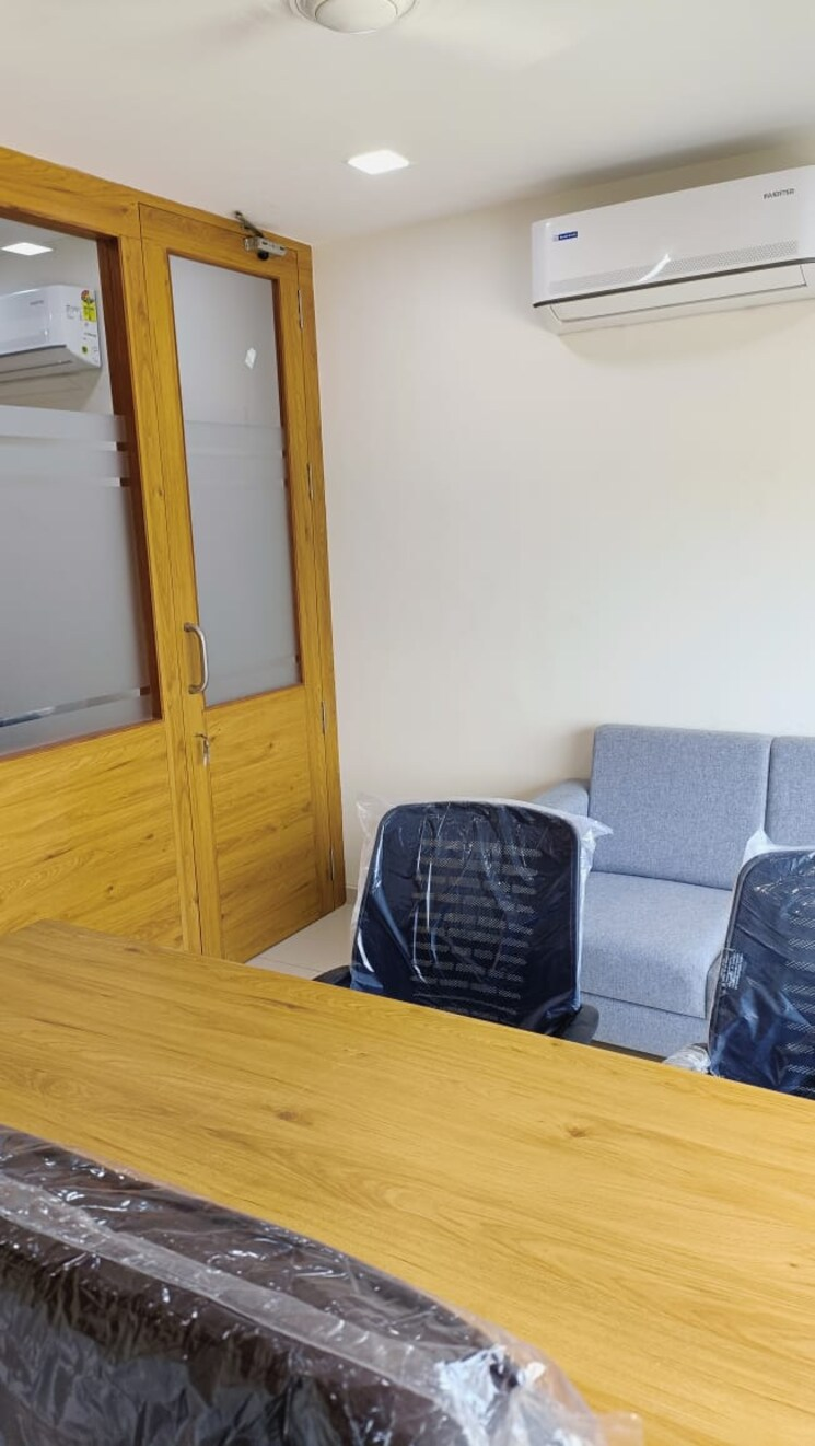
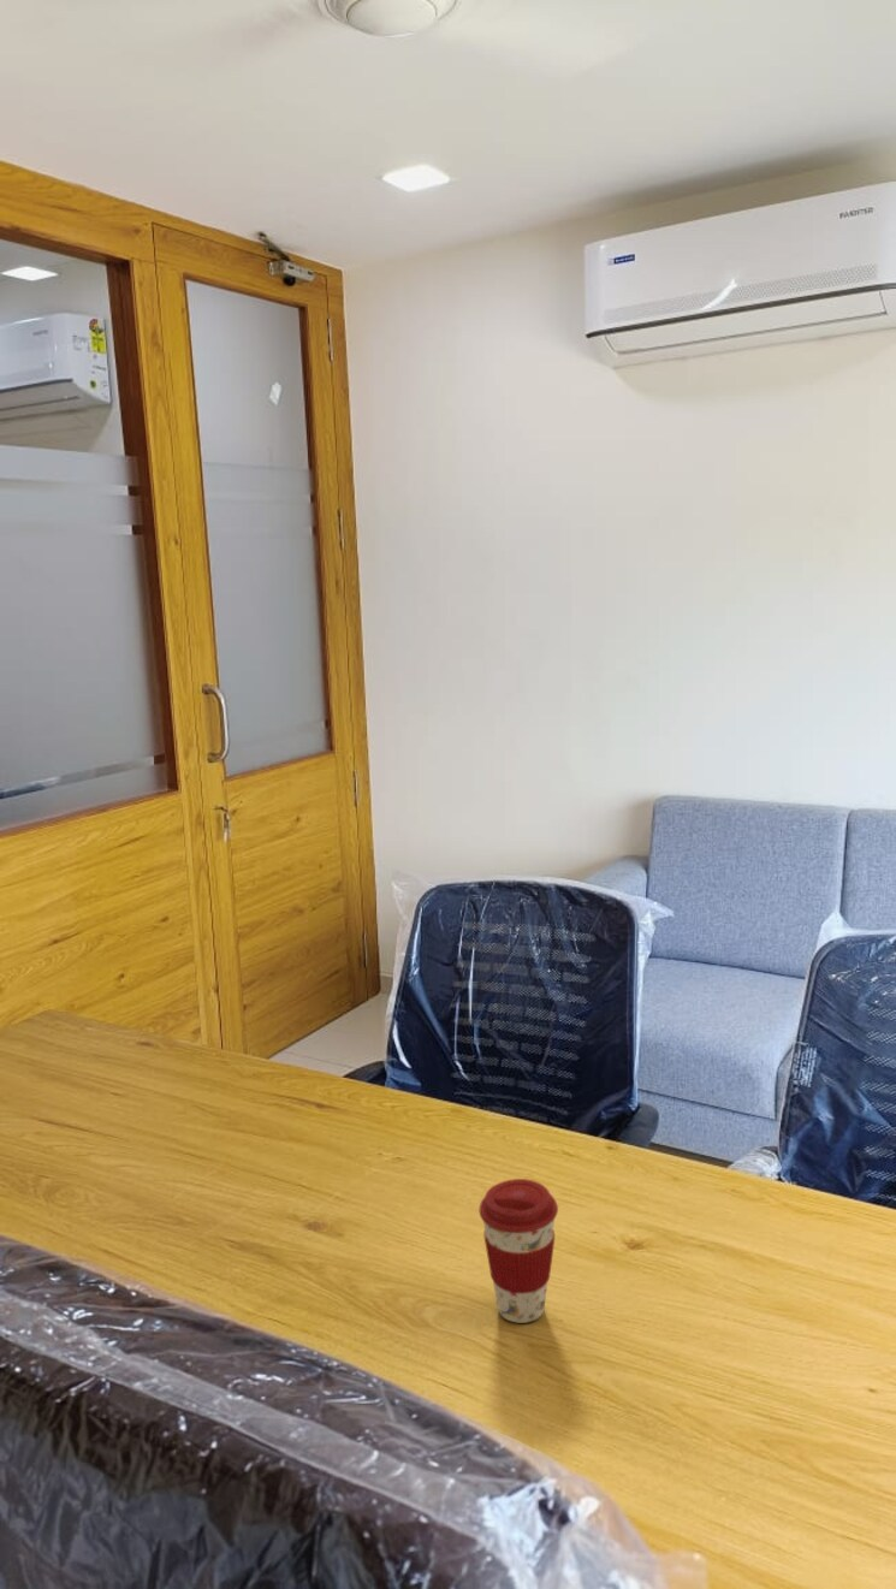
+ coffee cup (520, 1252)
